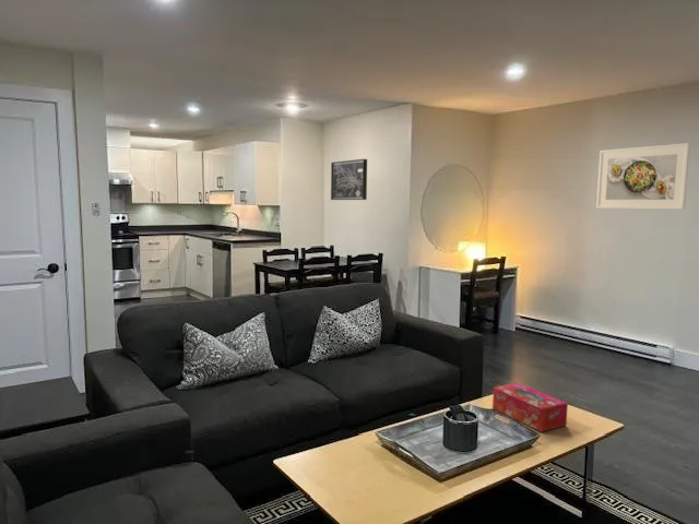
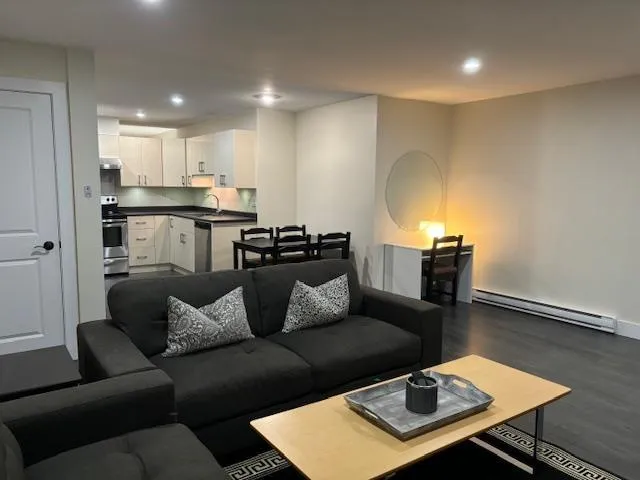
- tissue box (529, 405)
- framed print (639, 178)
- wall art (347, 180)
